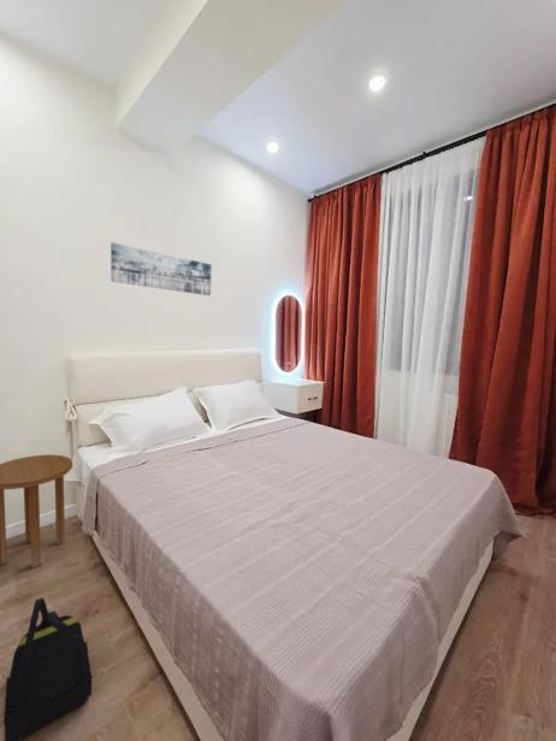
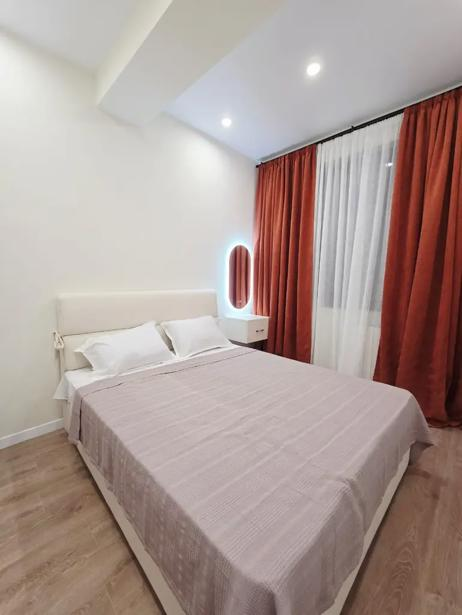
- backpack (47, 648)
- side table (31, 510)
- wall art (166, 271)
